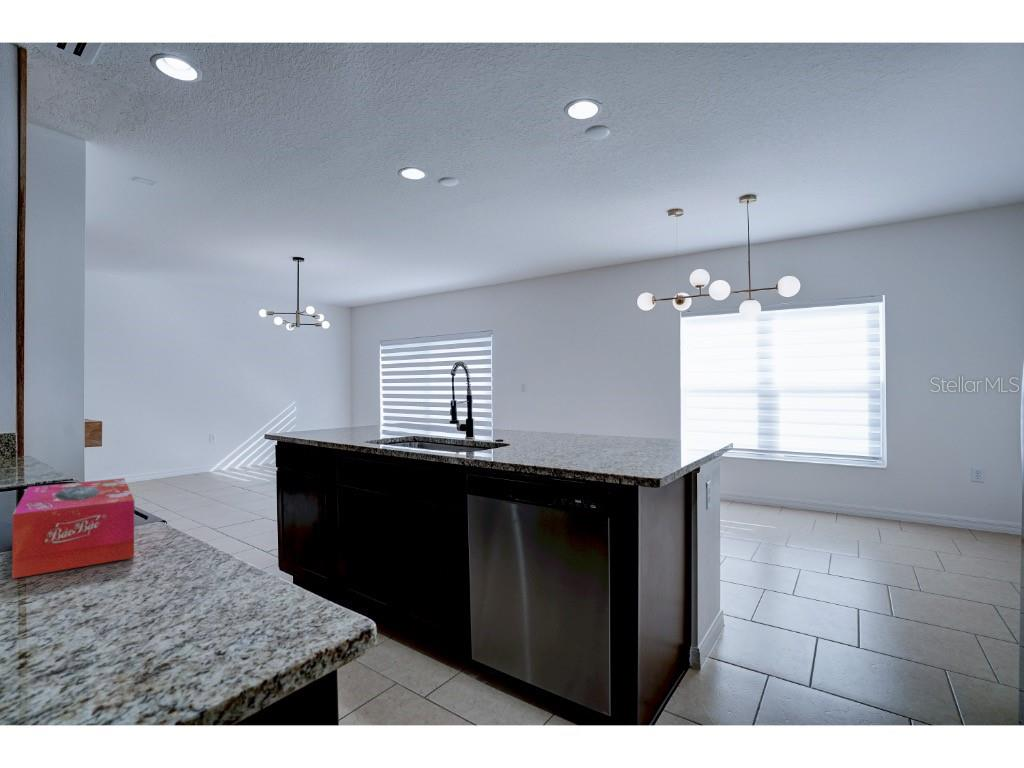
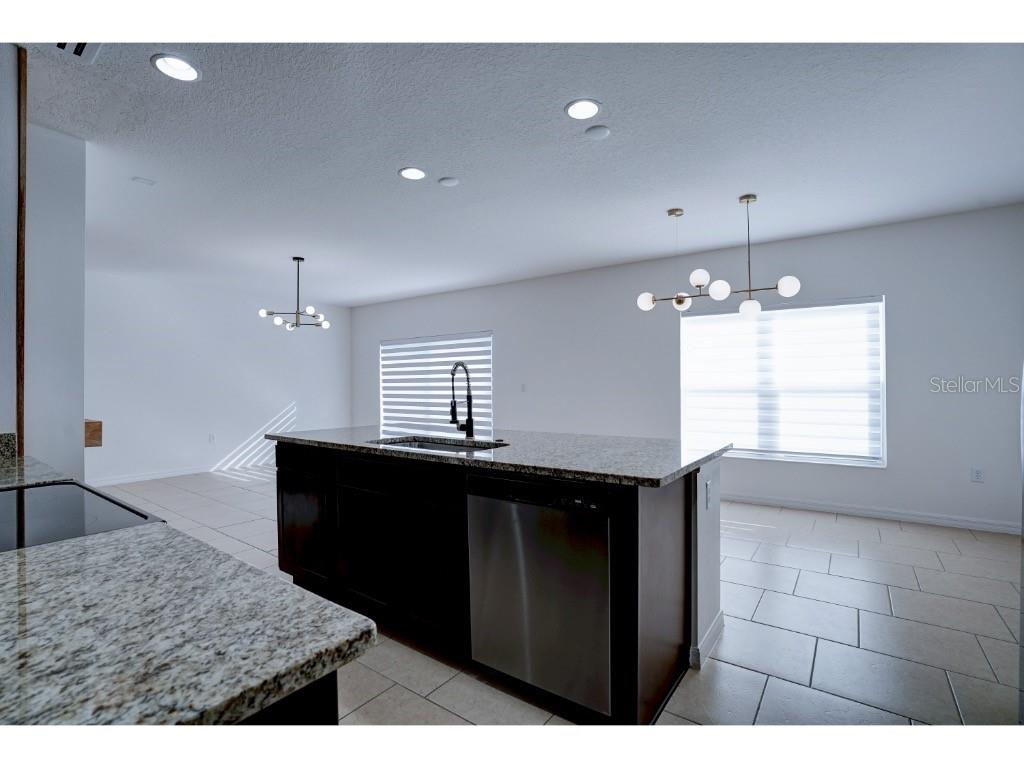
- tissue box (77, 519)
